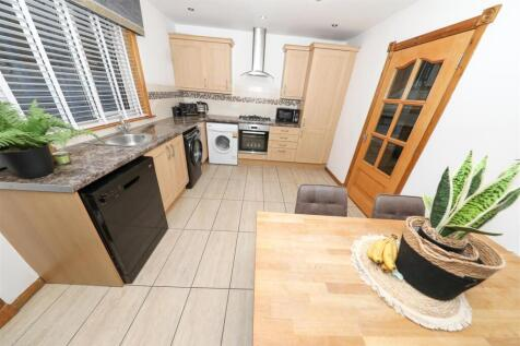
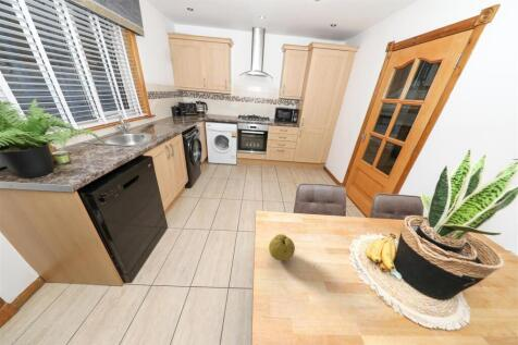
+ fruit (281, 247)
